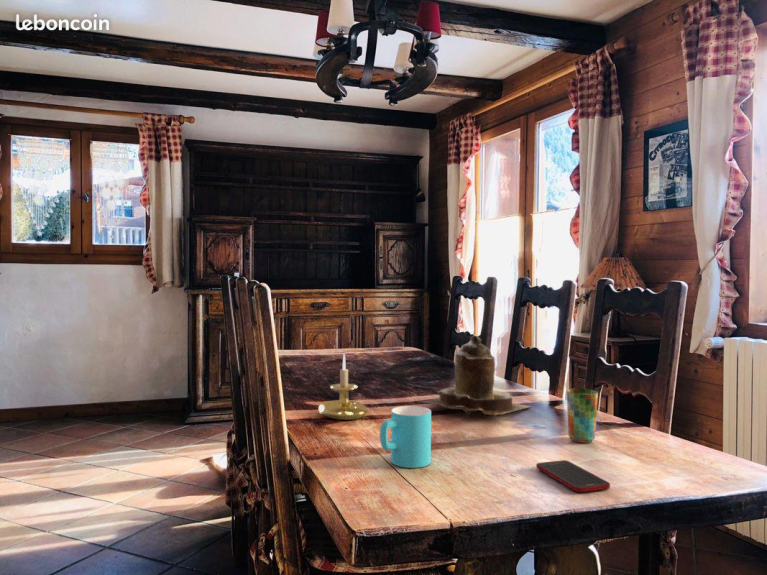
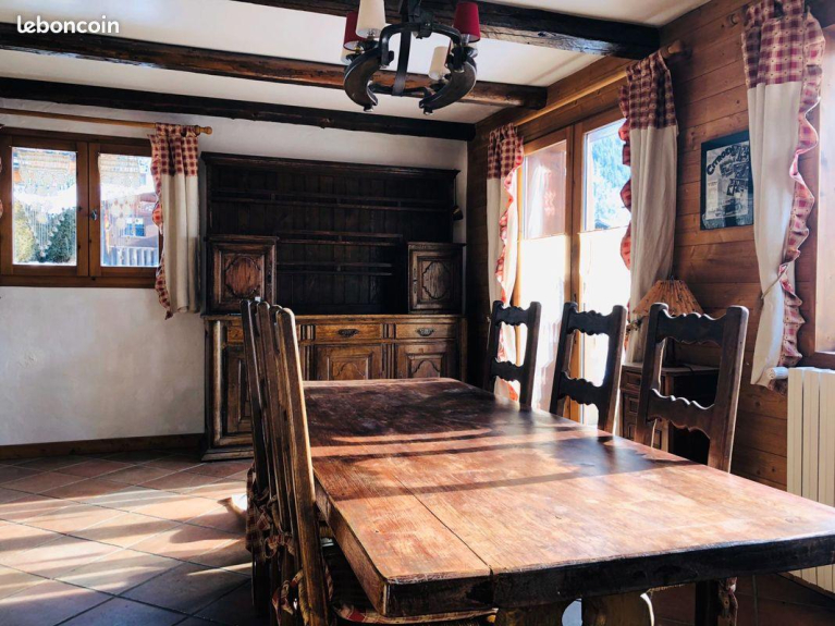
- candle holder (345, 384)
- teapot (475, 372)
- cup (581, 415)
- cup (403, 436)
- cell phone (571, 475)
